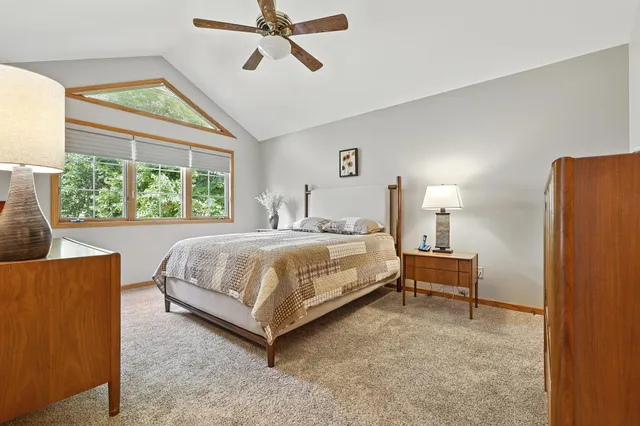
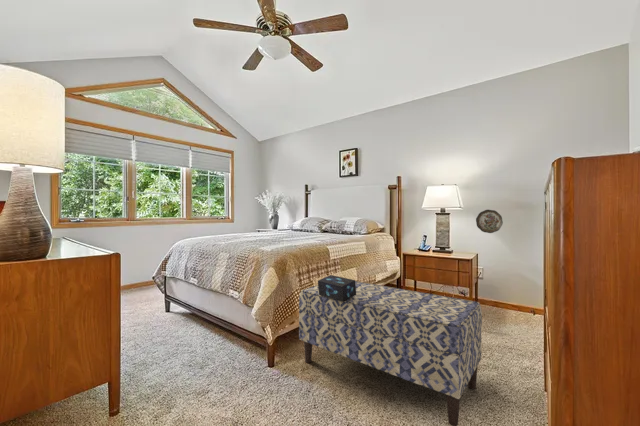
+ decorative plate (489, 221)
+ decorative box (337, 288)
+ bench (383, 334)
